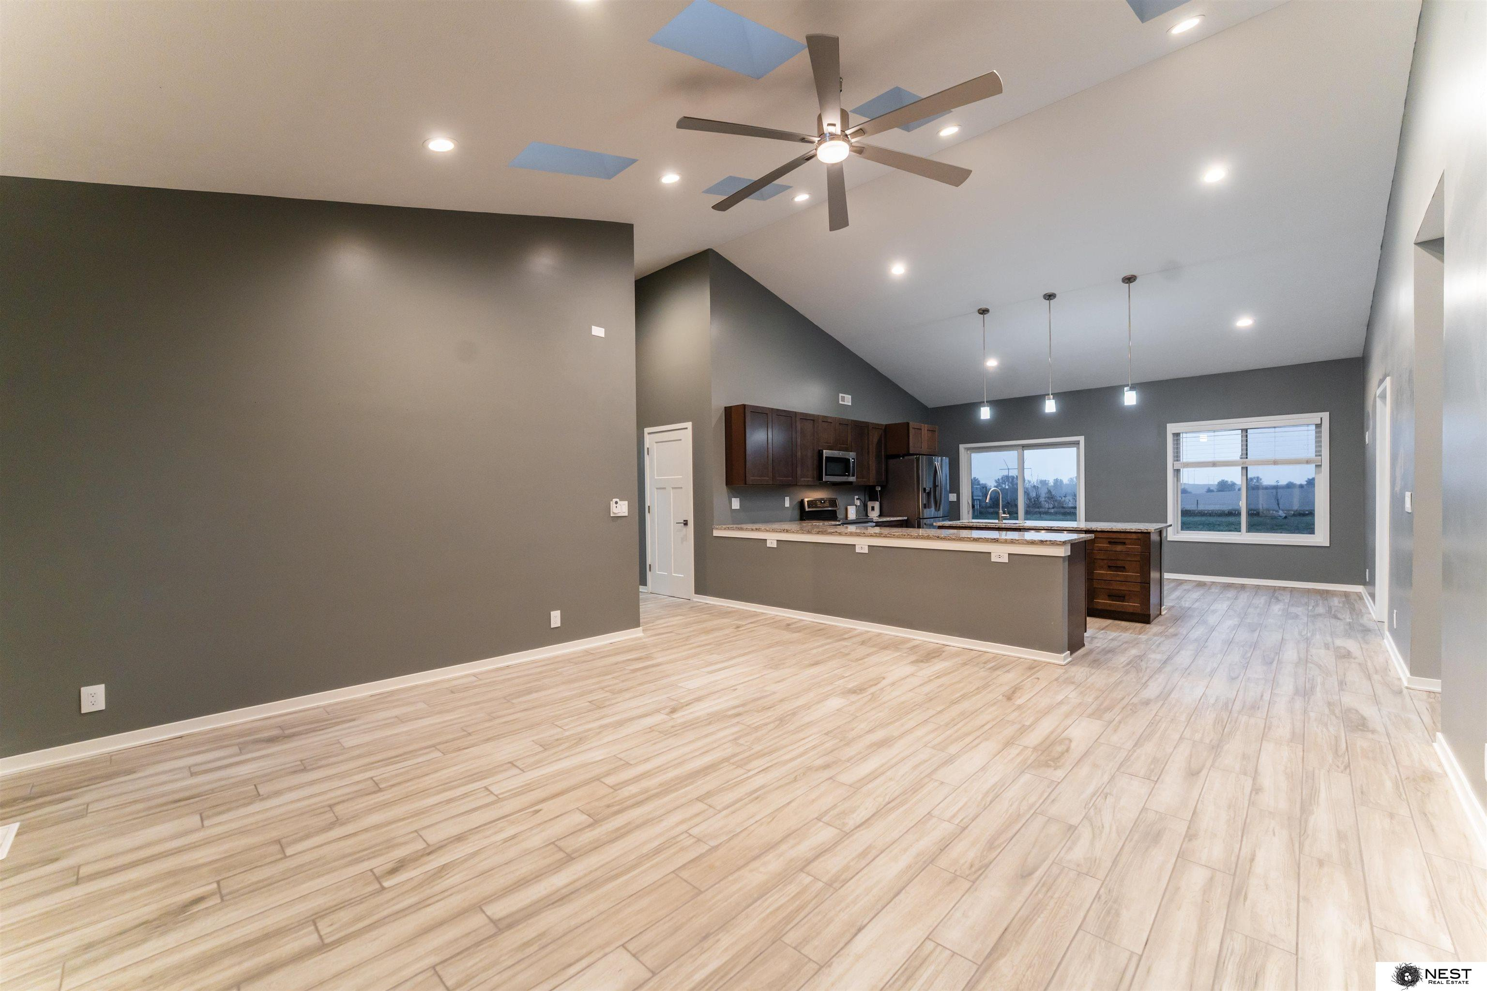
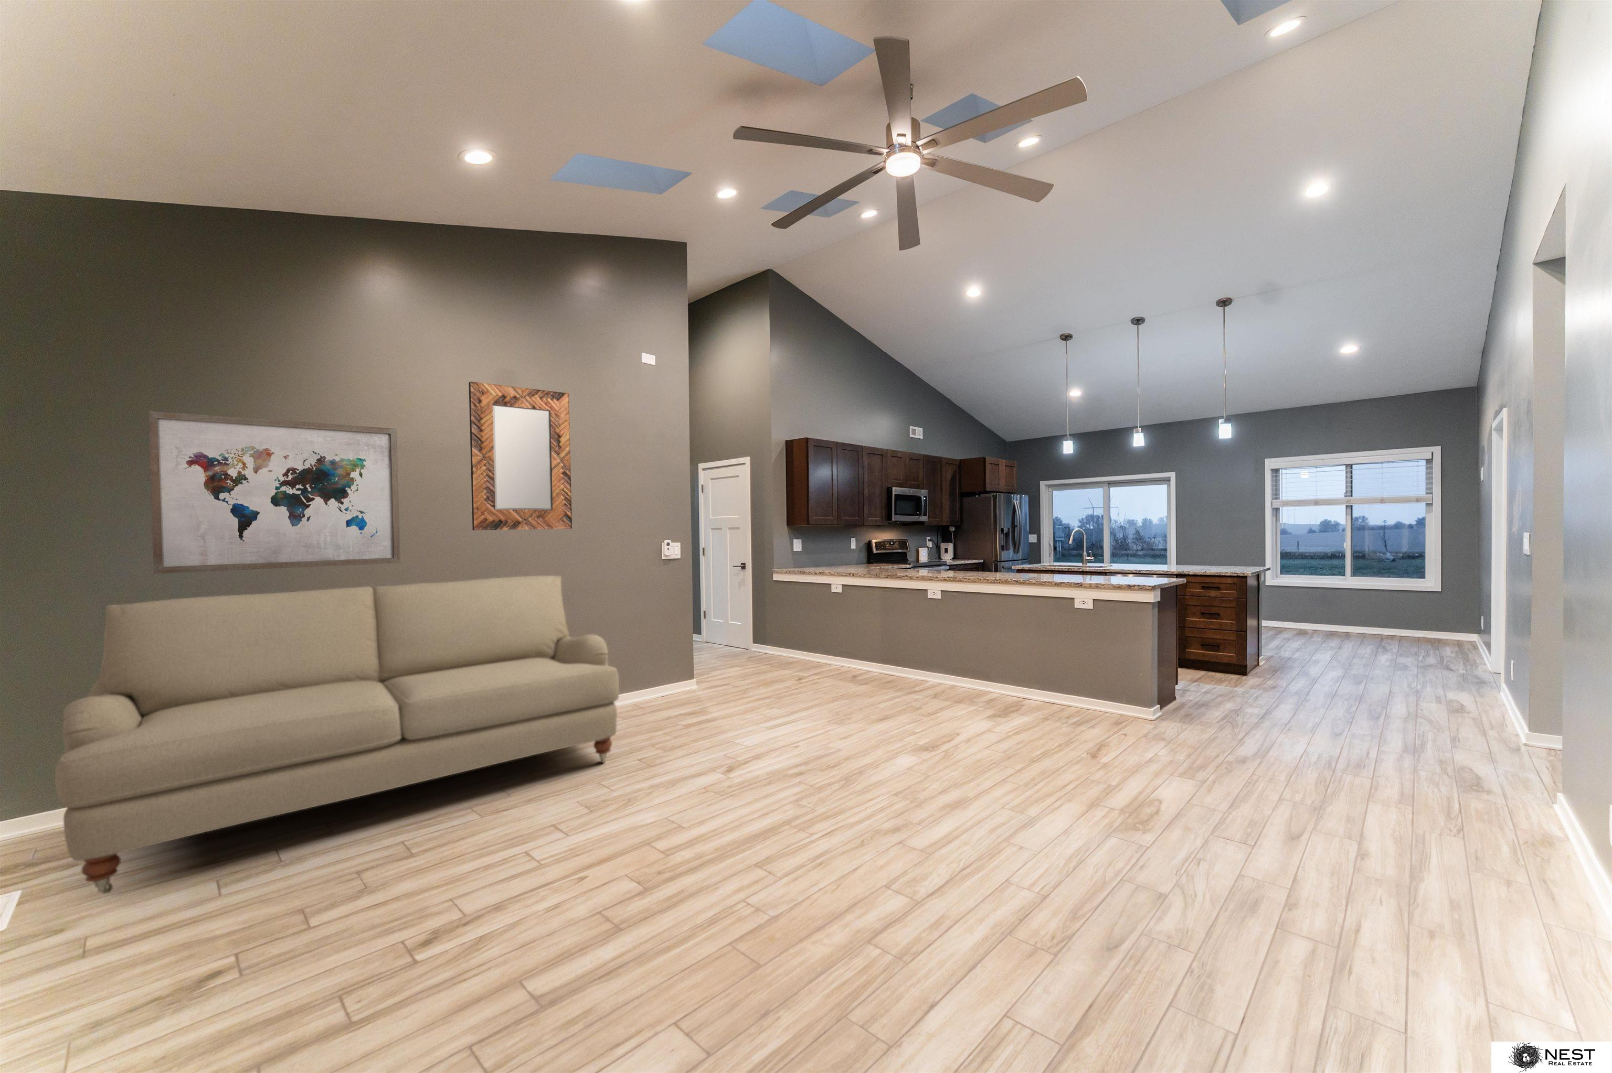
+ home mirror (523, 459)
+ sofa (384, 689)
+ wall art (286, 495)
